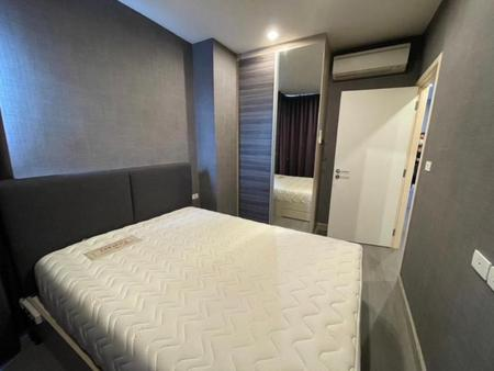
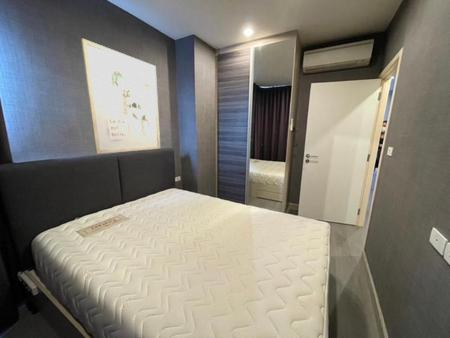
+ wall art (128, 105)
